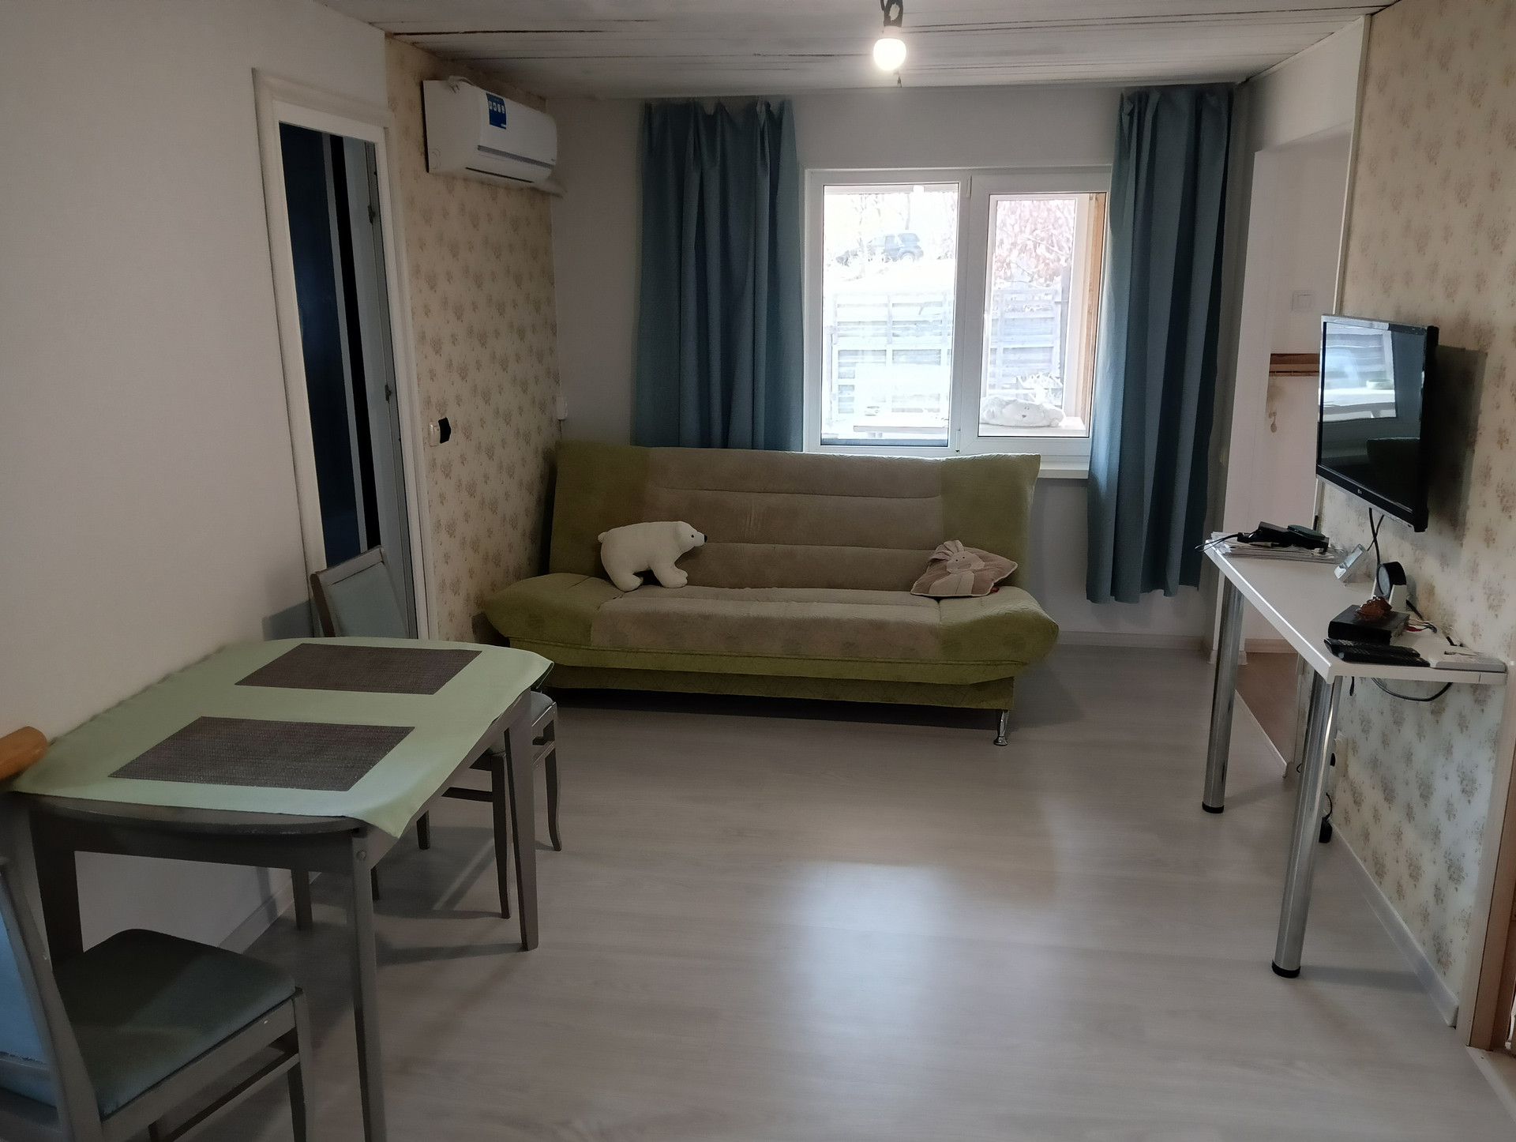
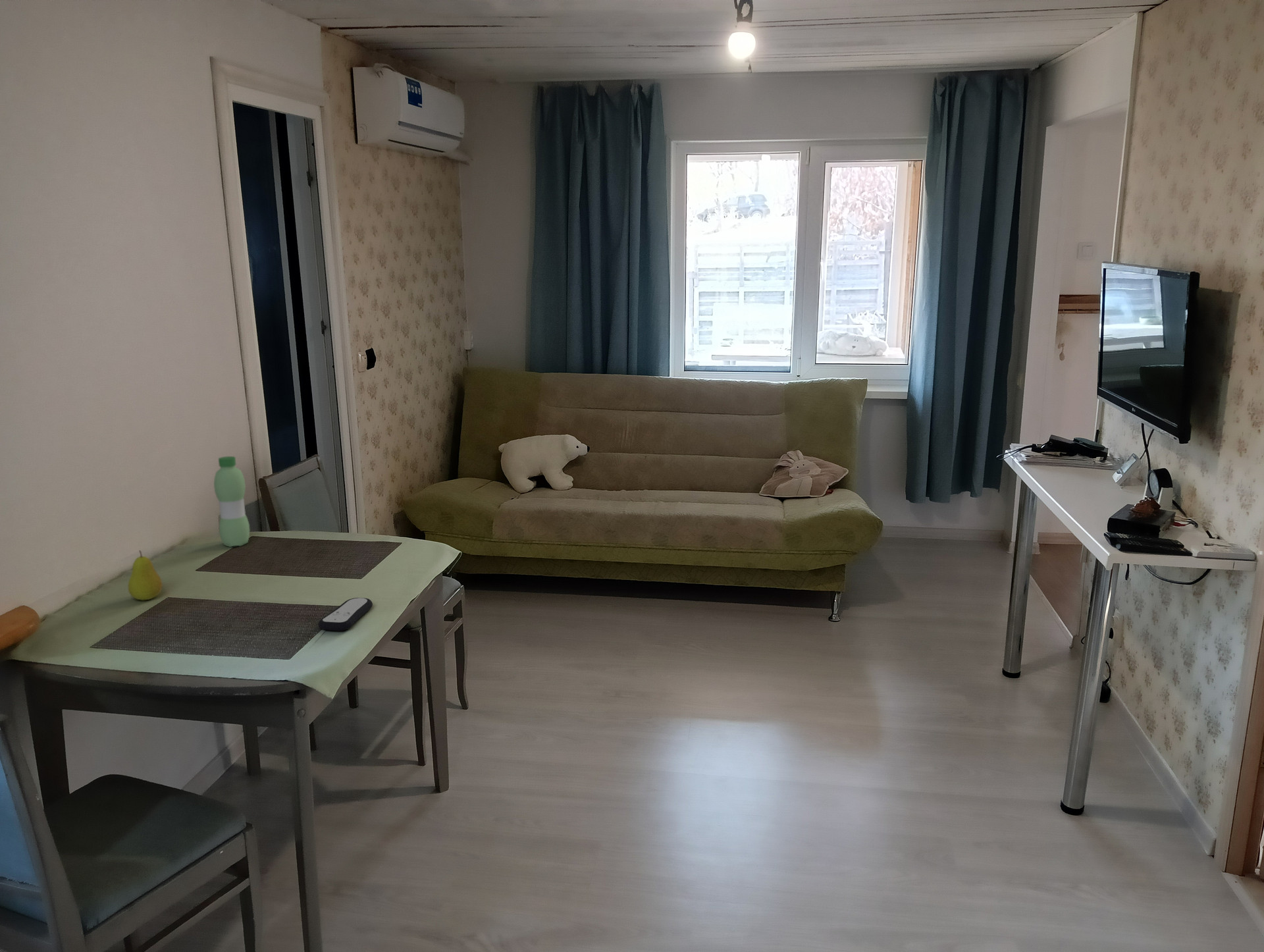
+ remote control (347, 613)
+ water bottle (231, 501)
+ fruit (144, 574)
